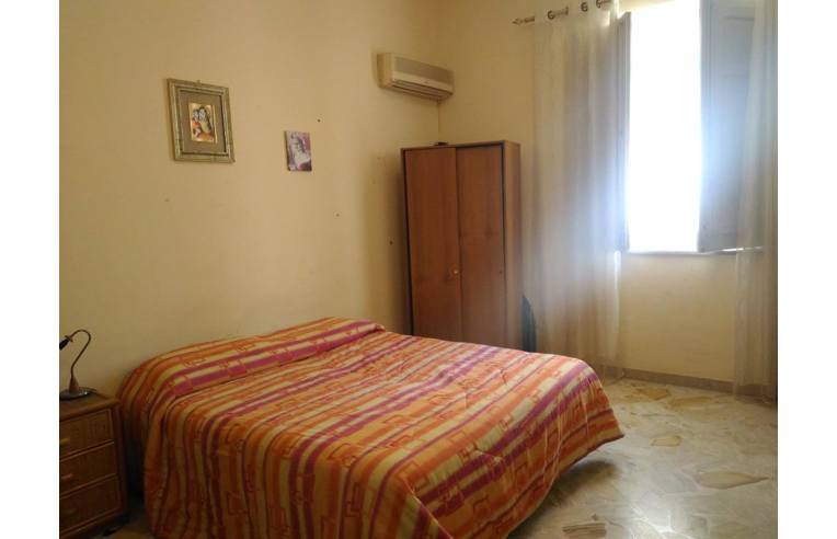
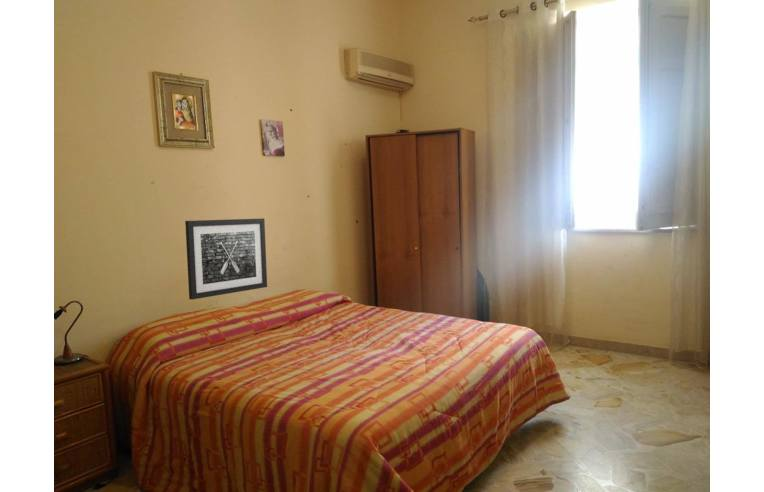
+ wall art (229, 256)
